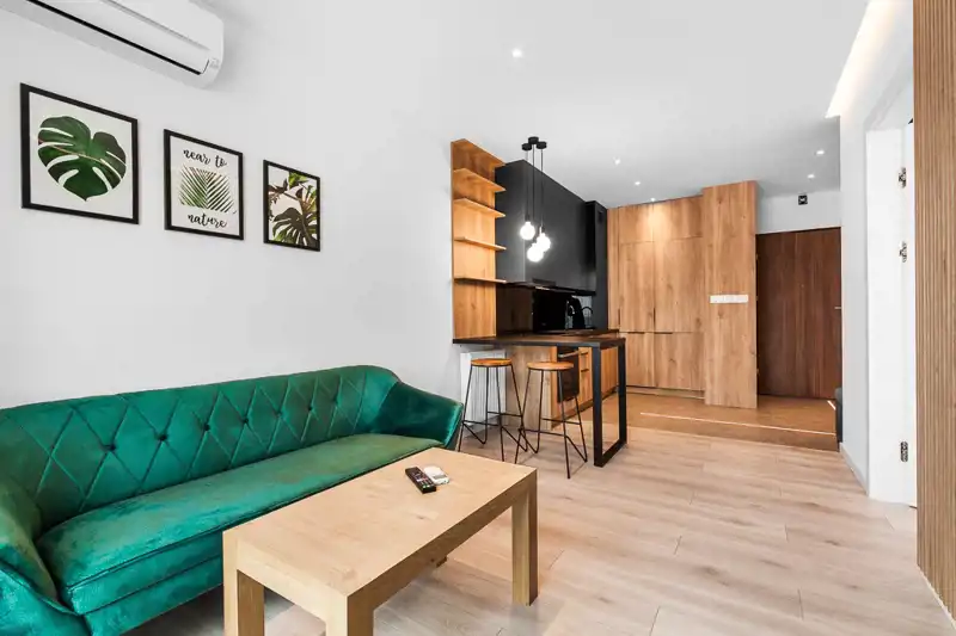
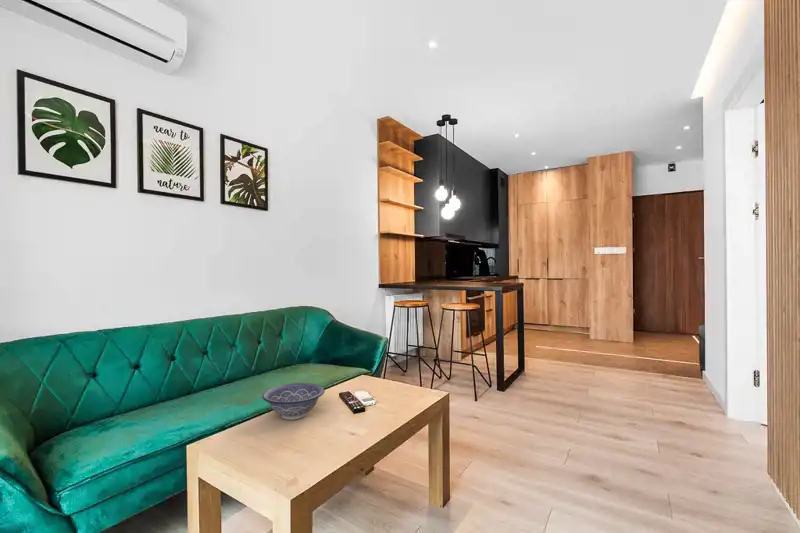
+ decorative bowl (294, 403)
